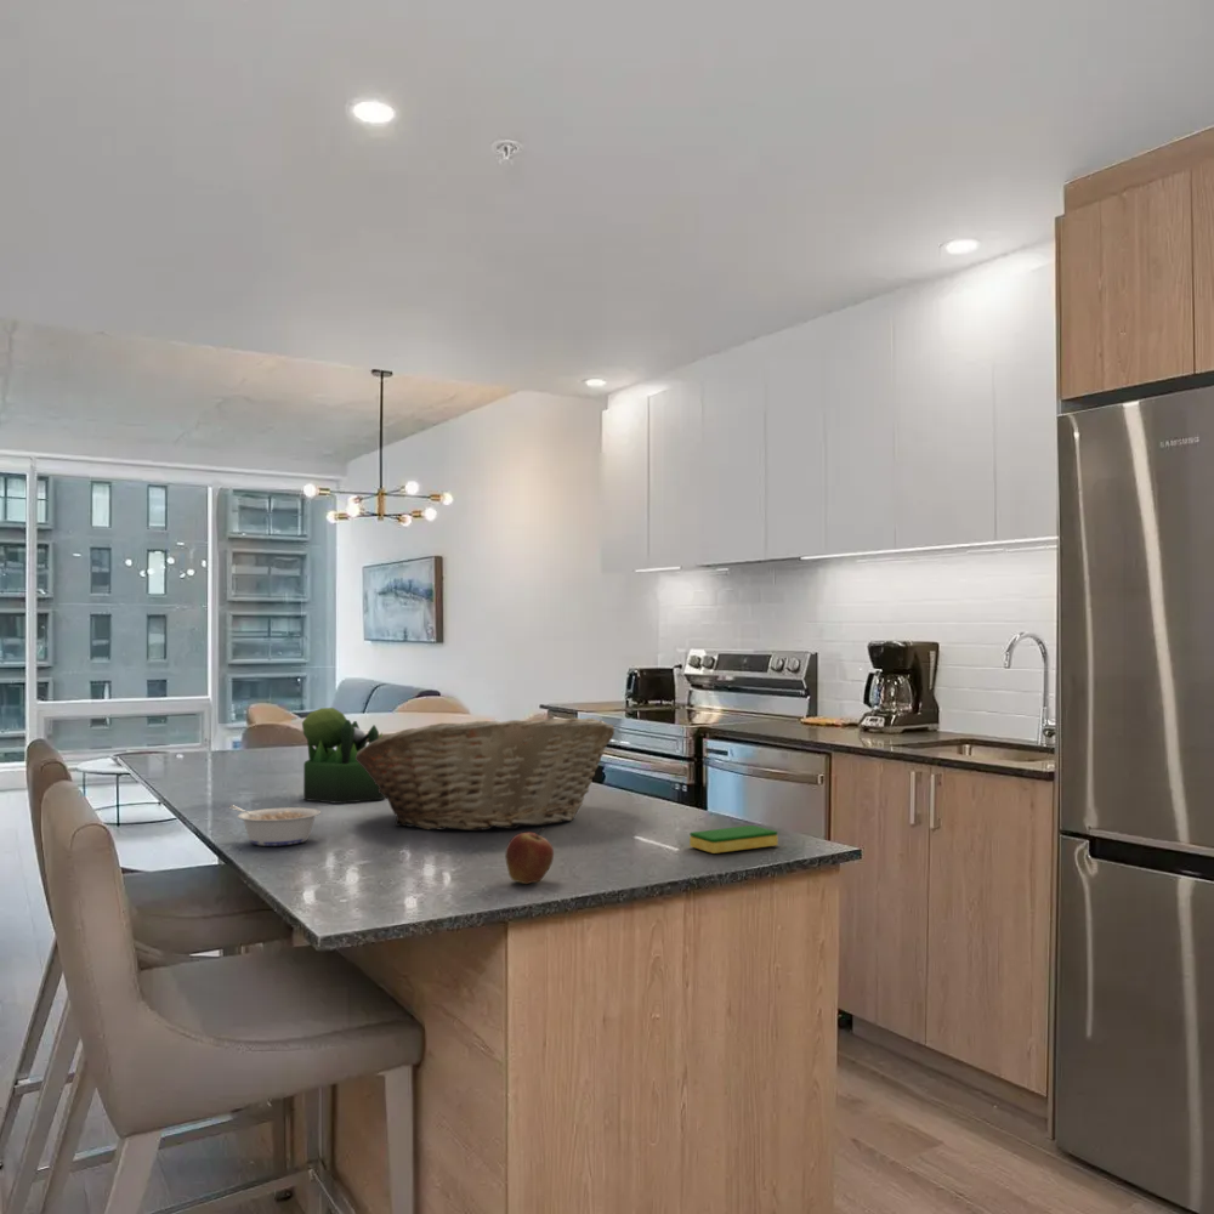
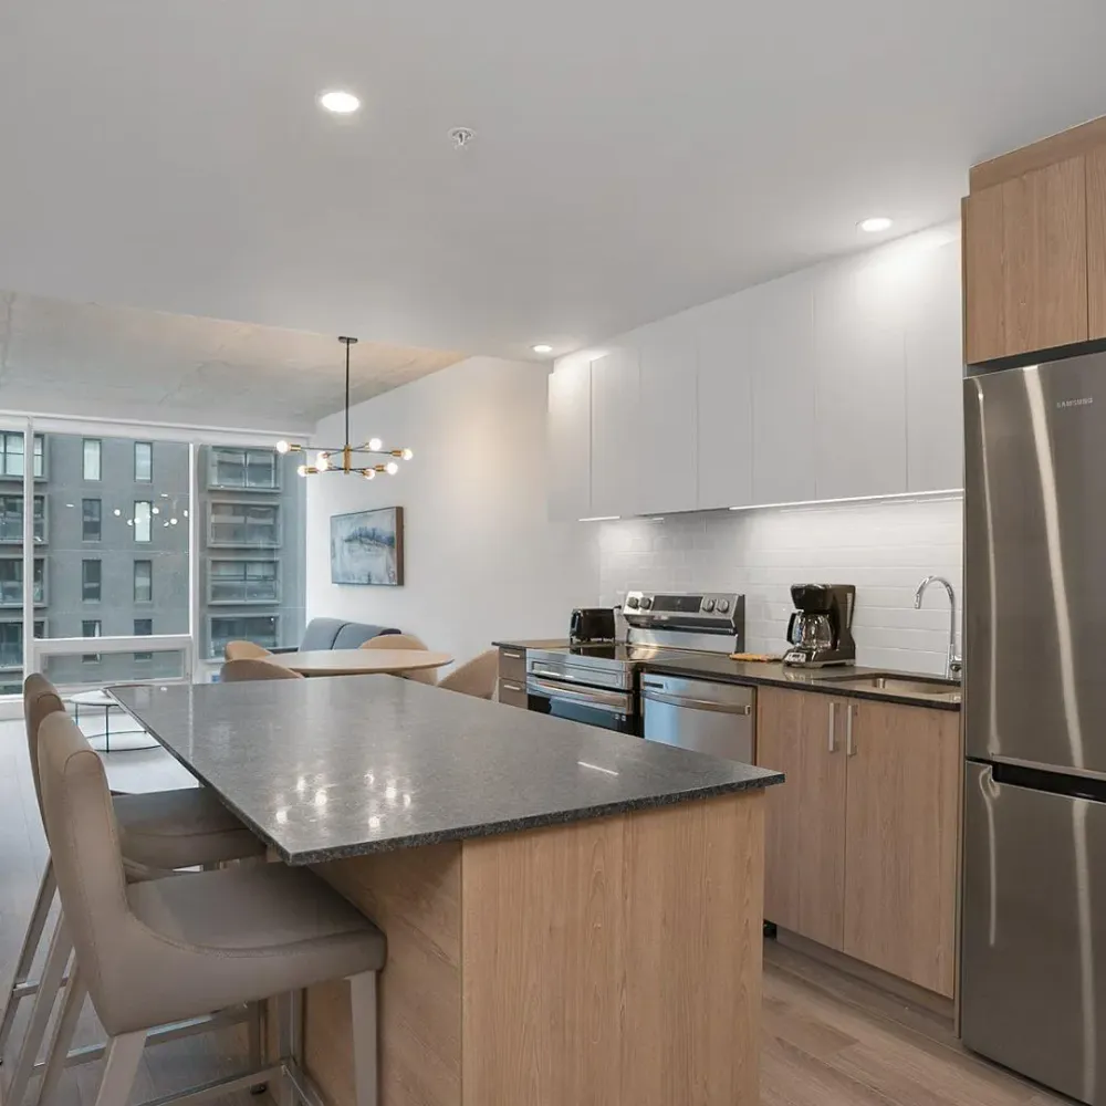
- legume (276, 824)
- plant (346, 751)
- fruit basket (488, 766)
- dish sponge (733, 839)
- fruit (529, 853)
